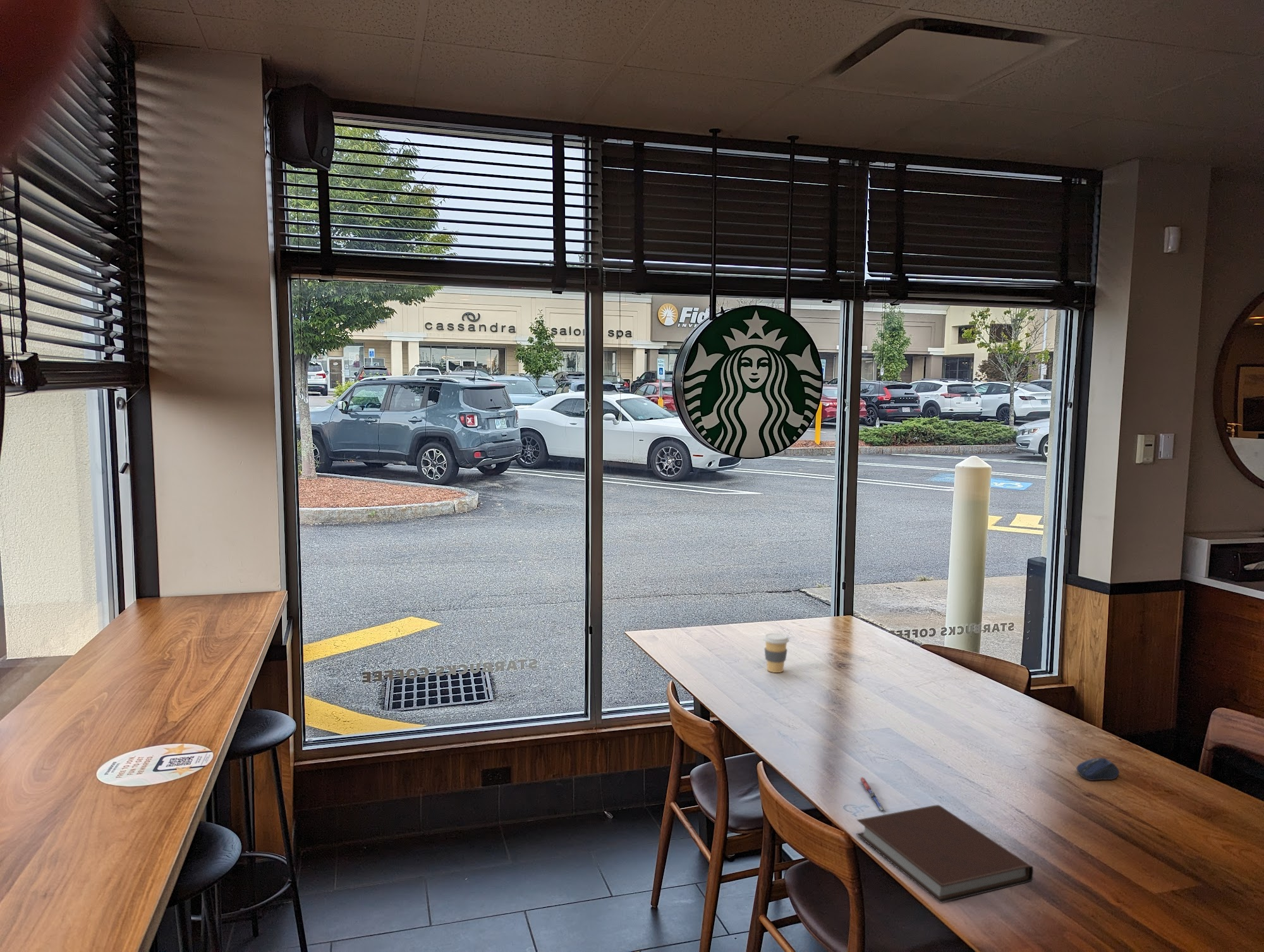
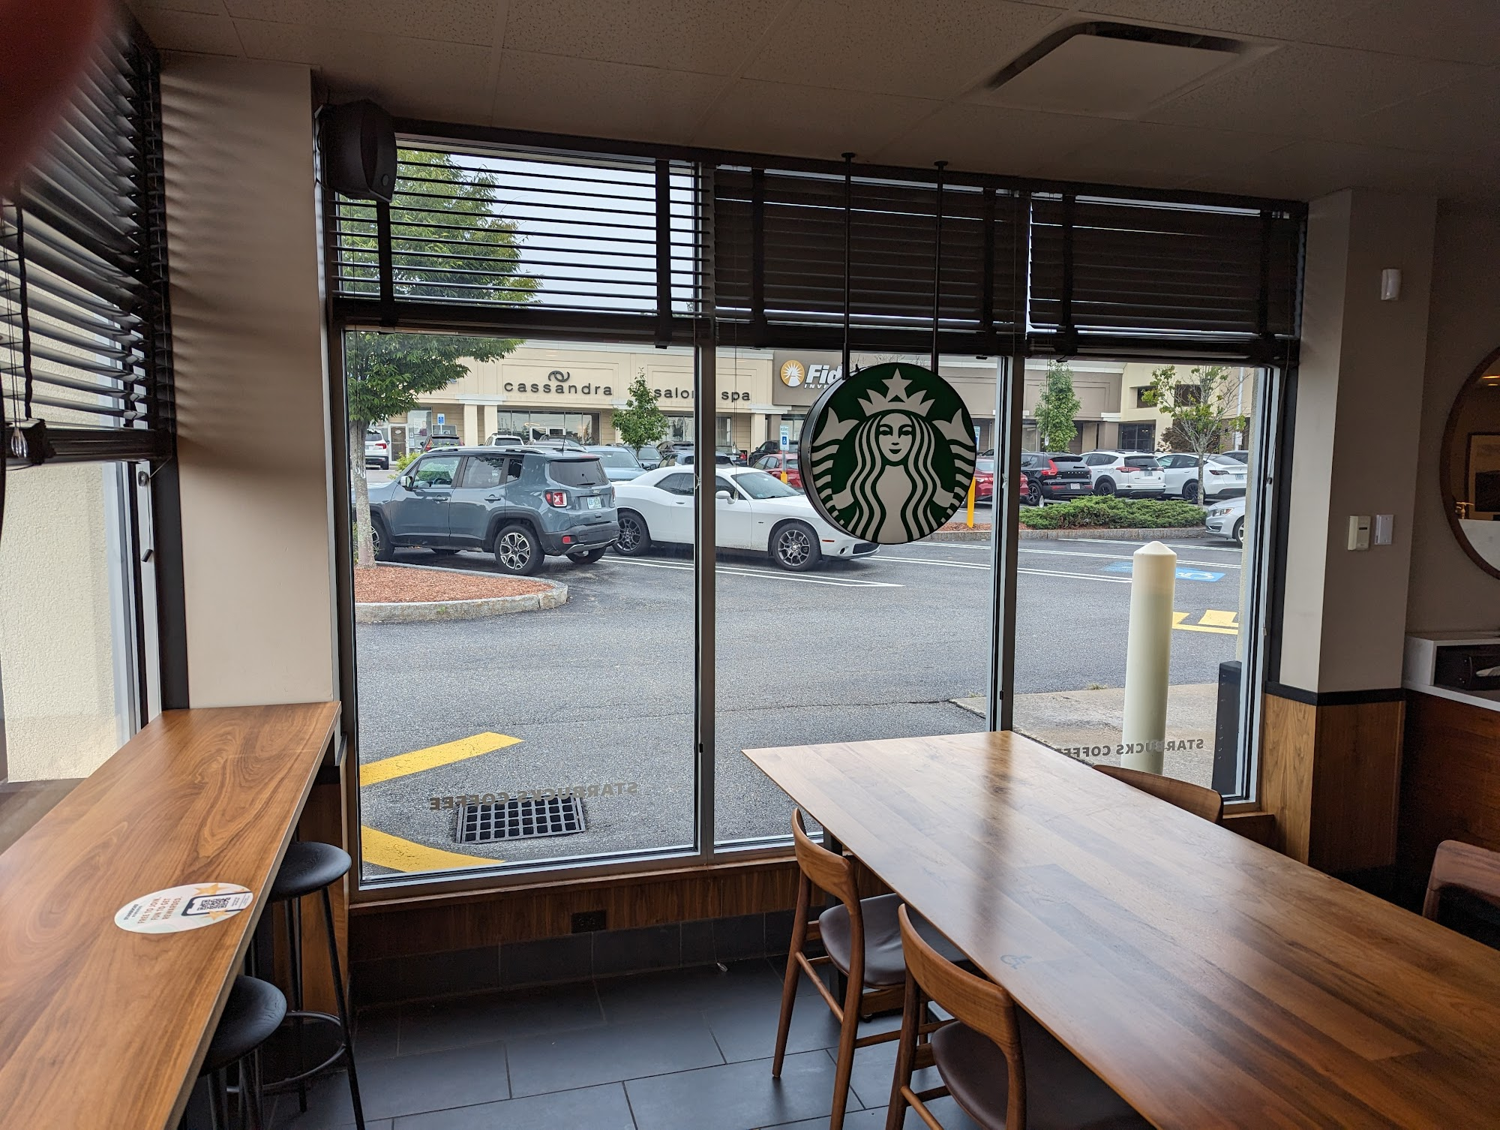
- computer mouse (1098, 766)
- pen (872, 793)
- coffee cup (775, 653)
- notebook (940, 849)
